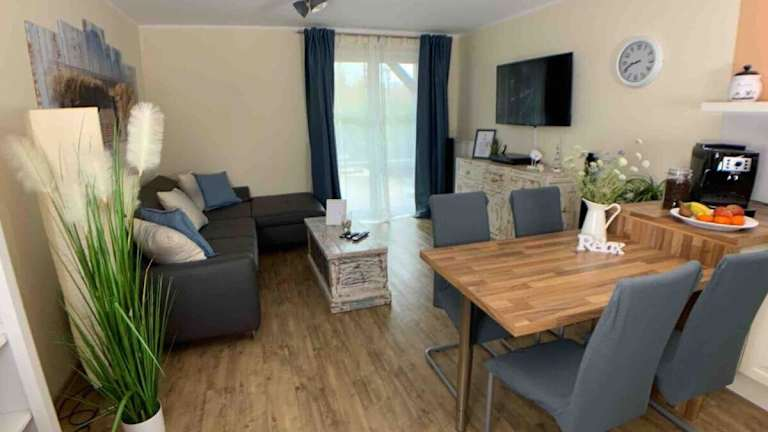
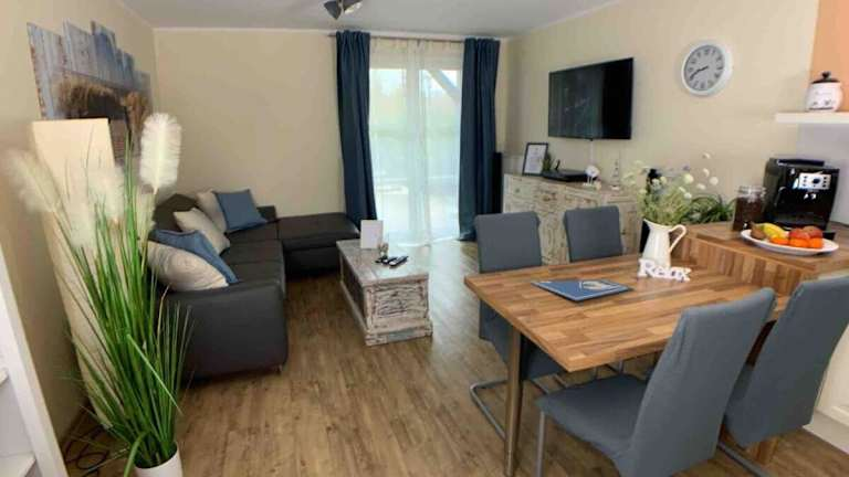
+ placemat (576, 284)
